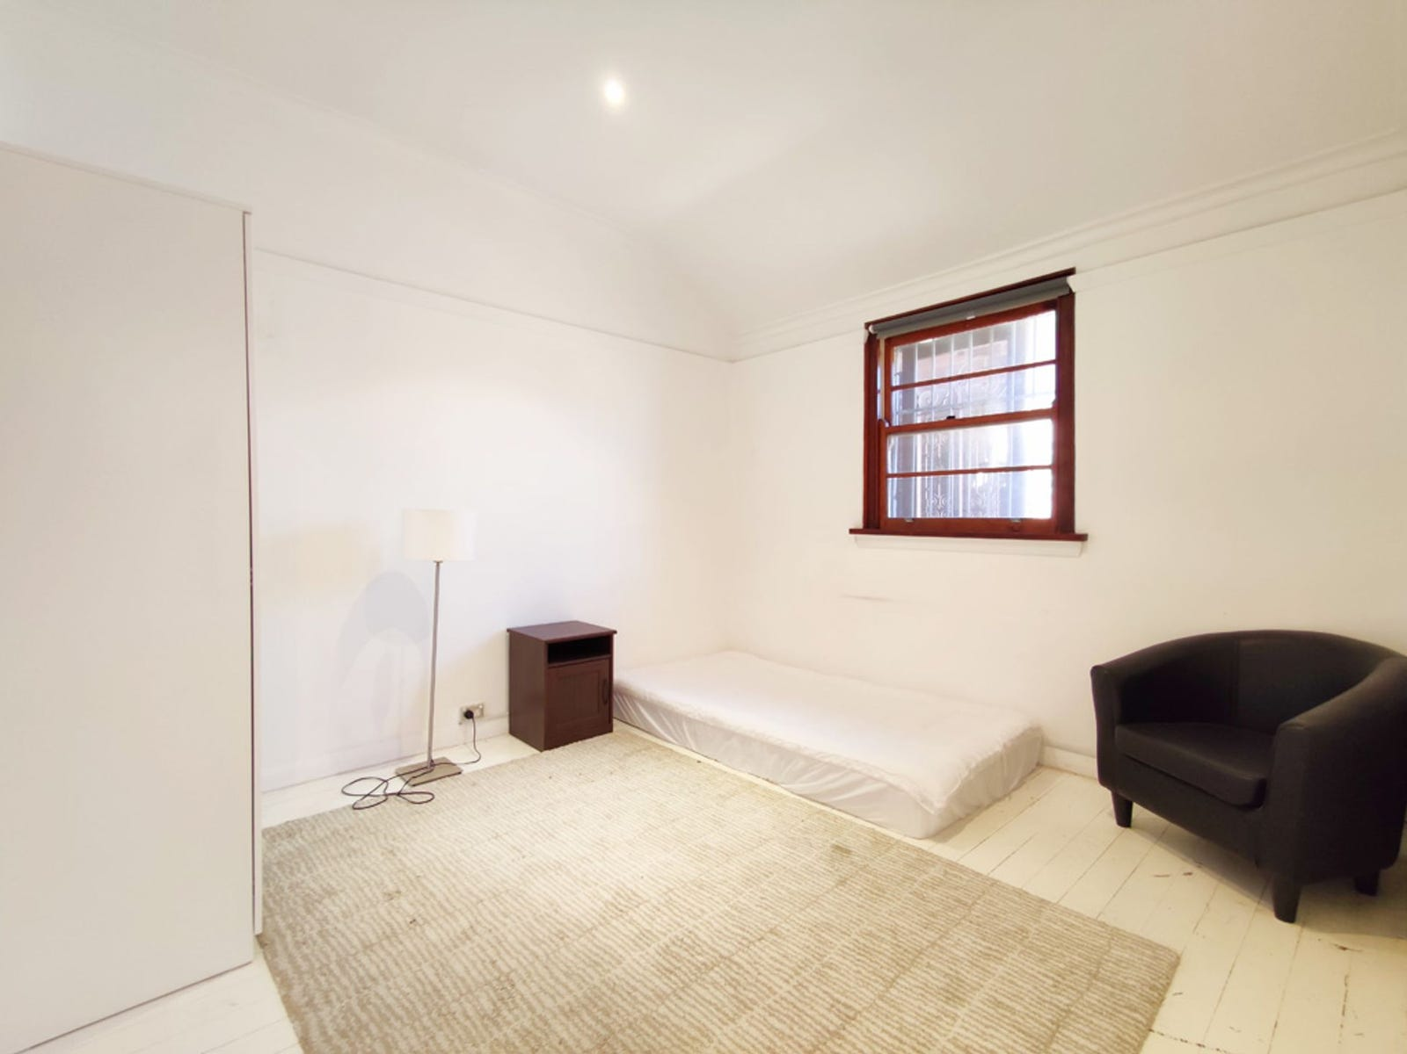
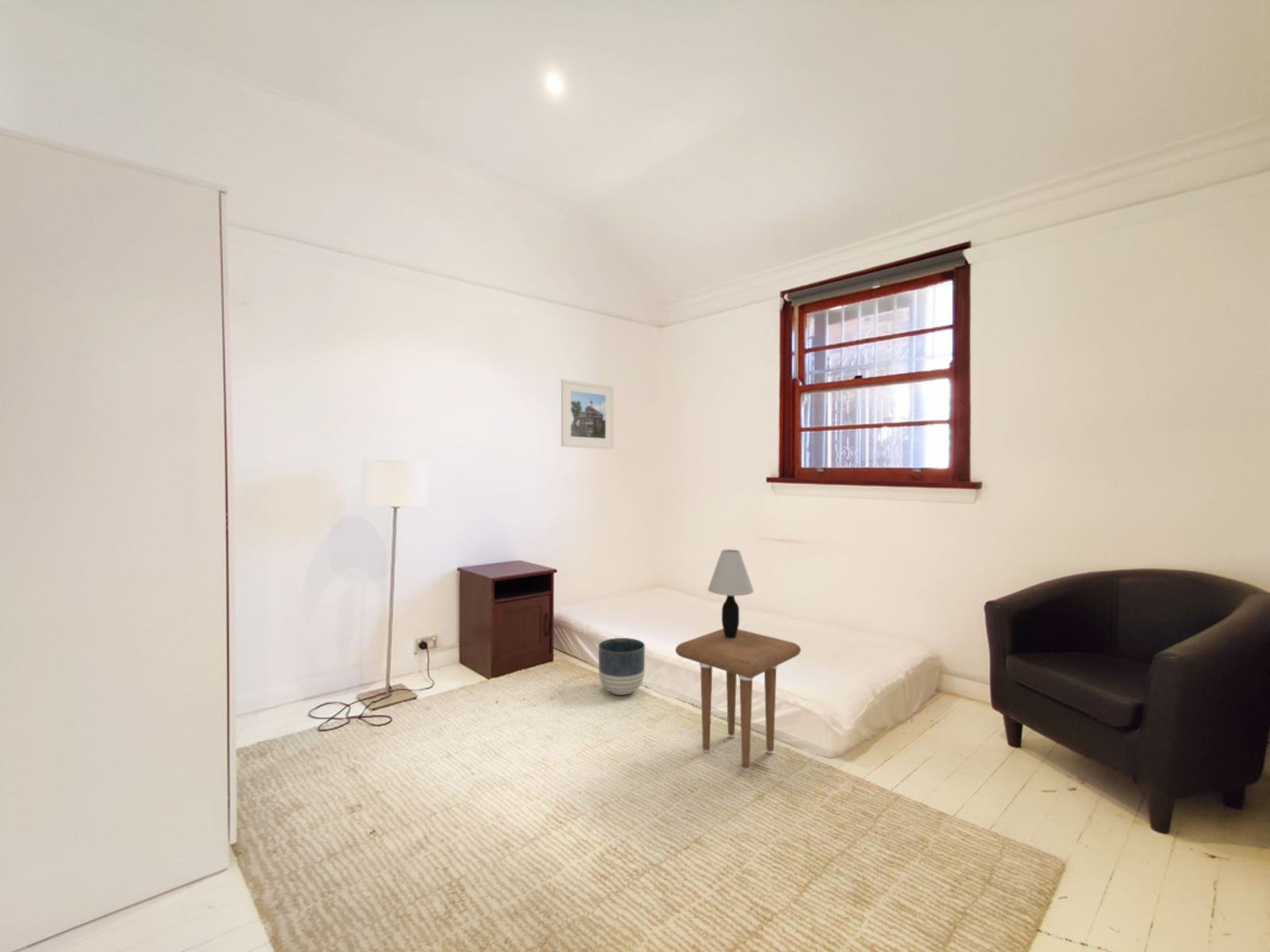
+ planter (622, 668)
+ side table (740, 696)
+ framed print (588, 415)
+ table lamp (730, 593)
